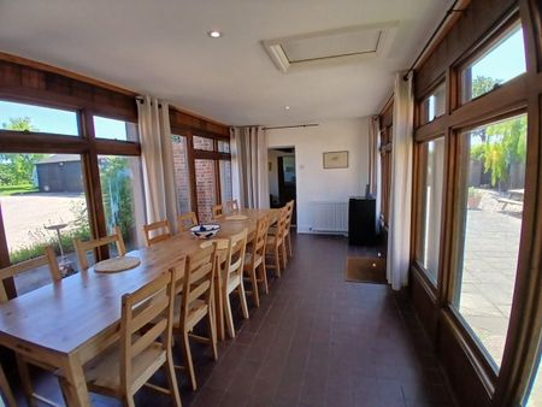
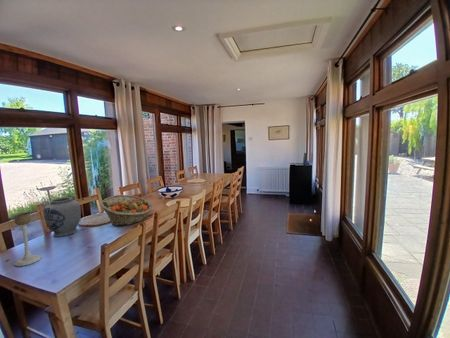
+ fruit basket (127, 208)
+ vase (63, 216)
+ candle holder (25, 237)
